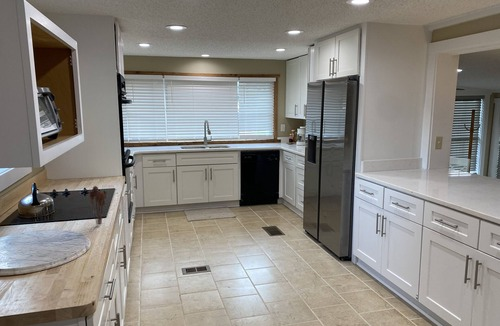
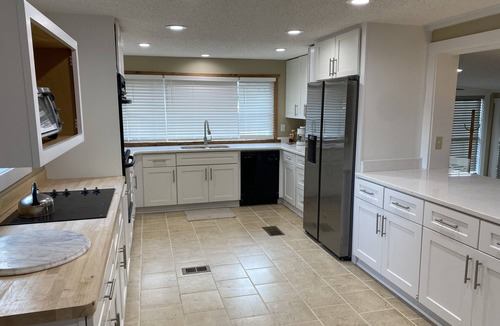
- utensil holder (98, 205)
